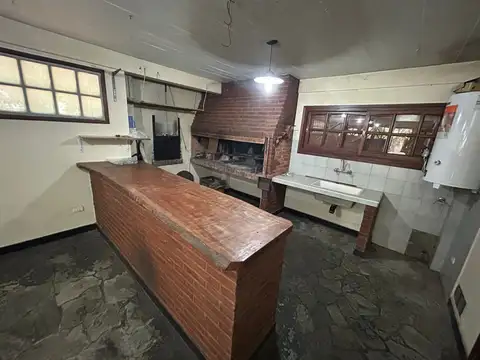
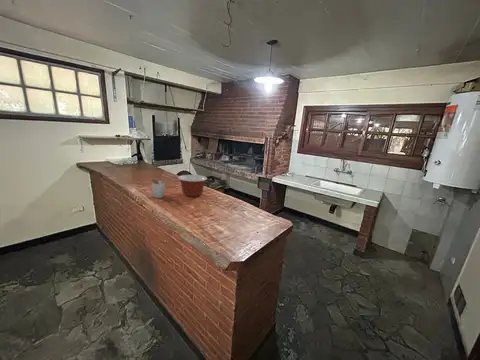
+ utensil holder (157, 186)
+ mixing bowl (192, 186)
